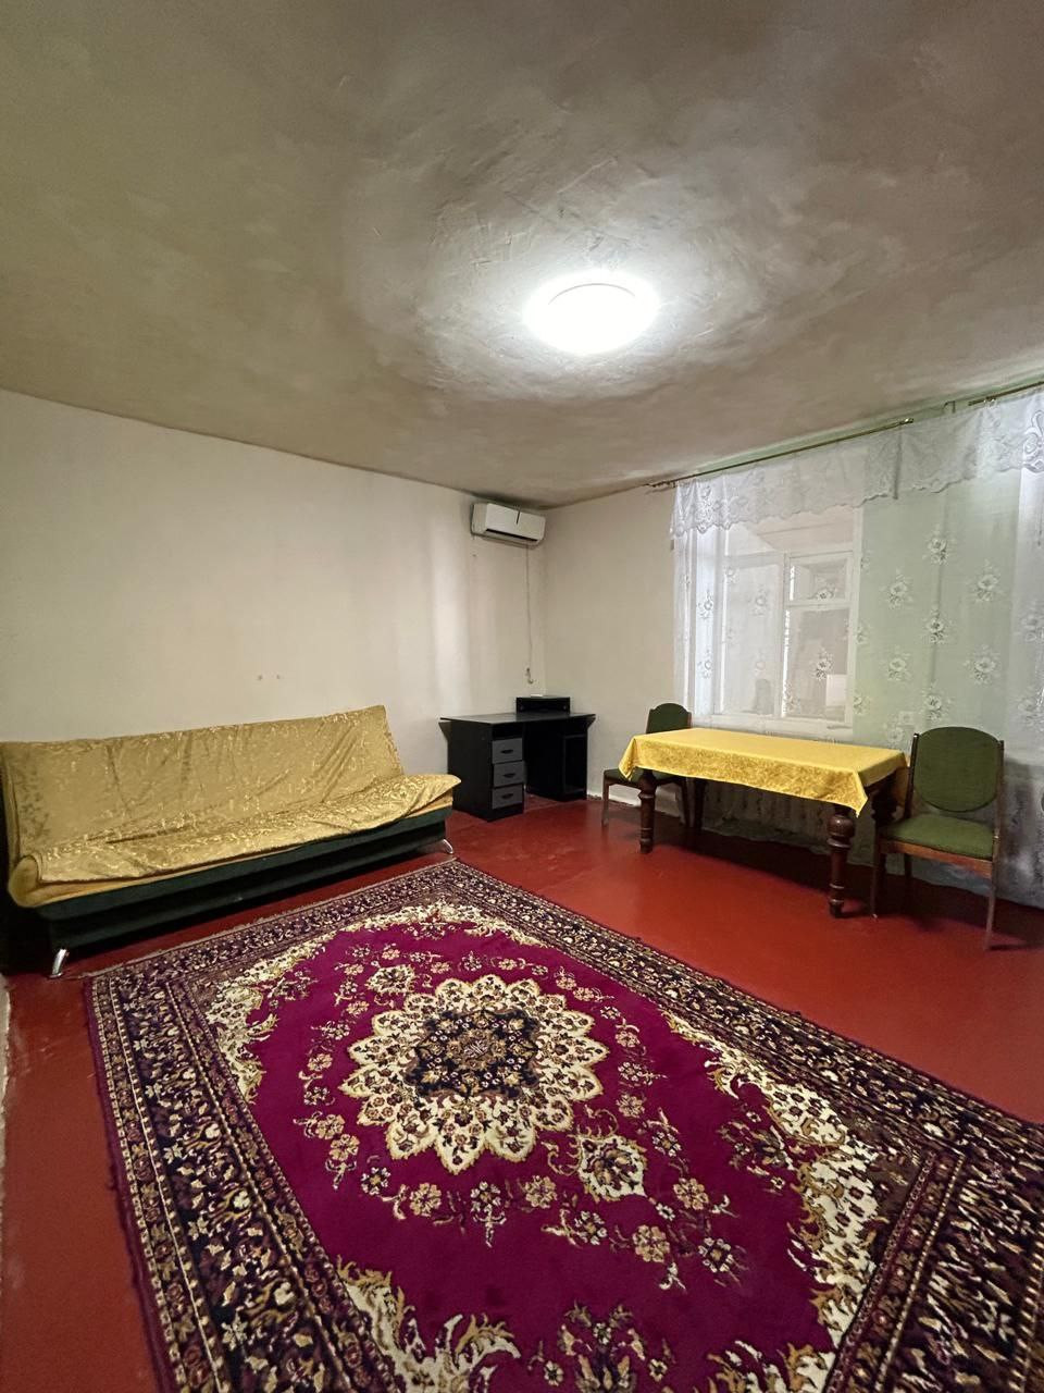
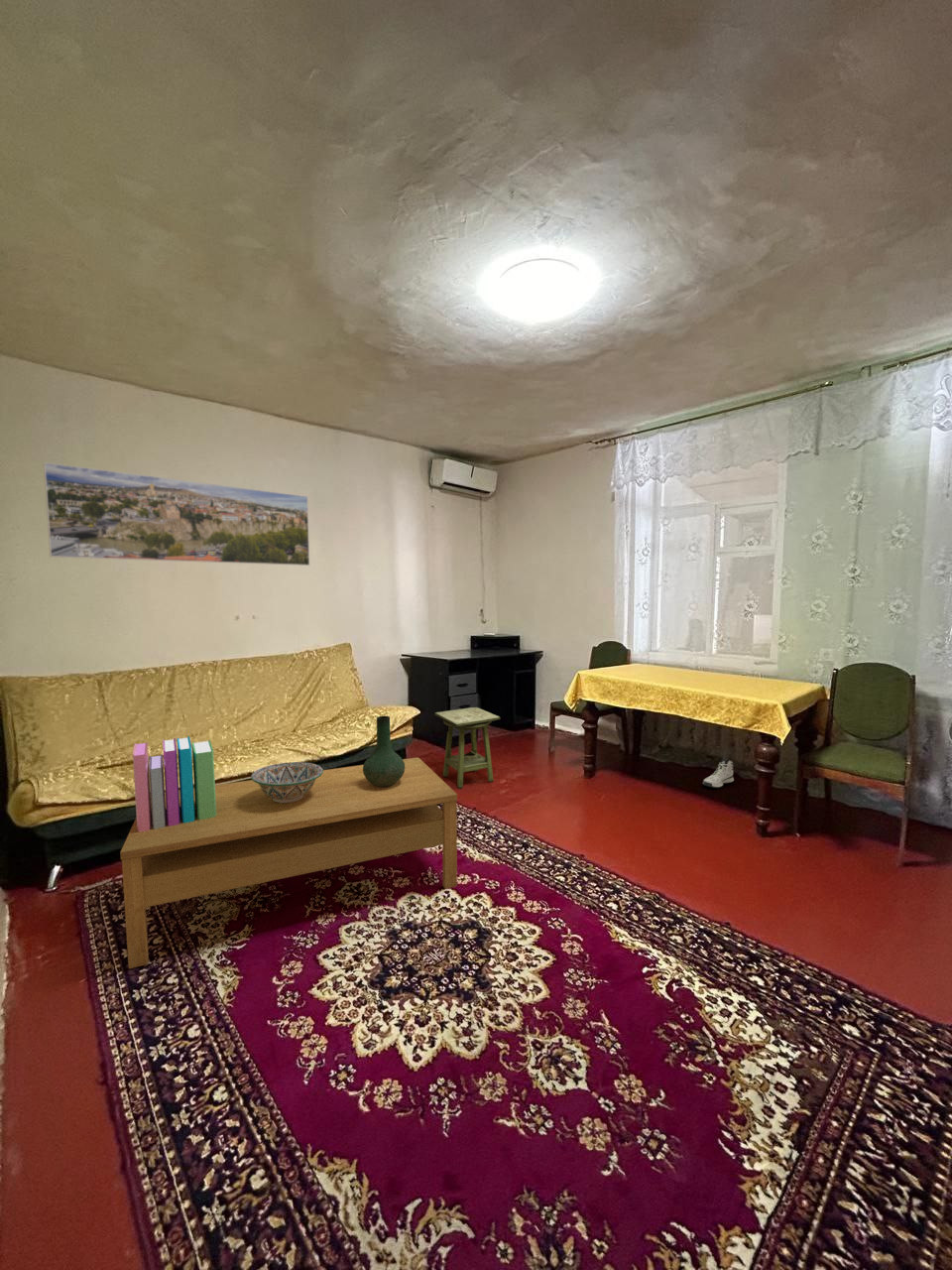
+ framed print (197, 522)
+ sneaker (718, 771)
+ vase (384, 749)
+ decorative bowl (288, 784)
+ books (176, 779)
+ coffee table (303, 840)
+ side table (463, 747)
